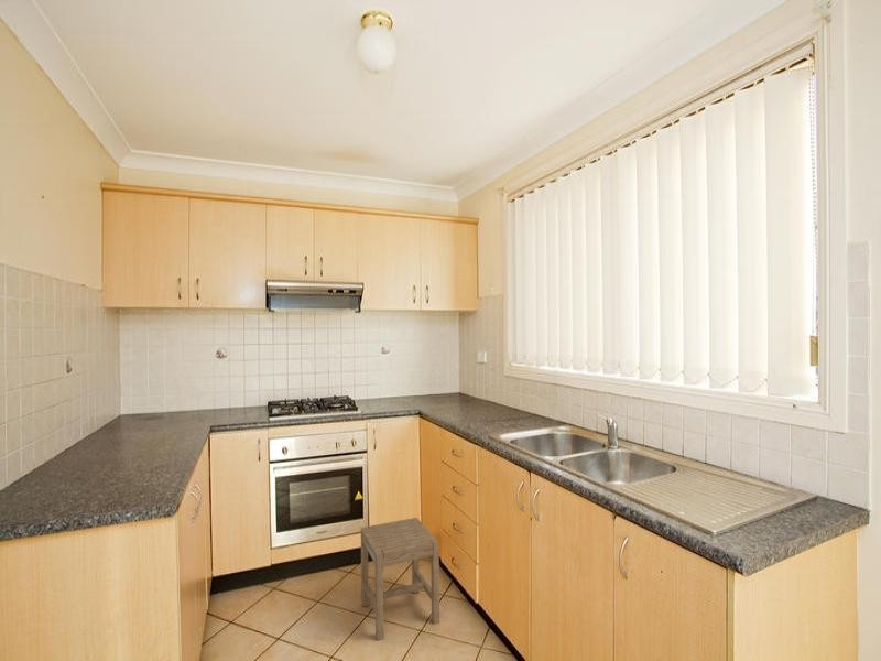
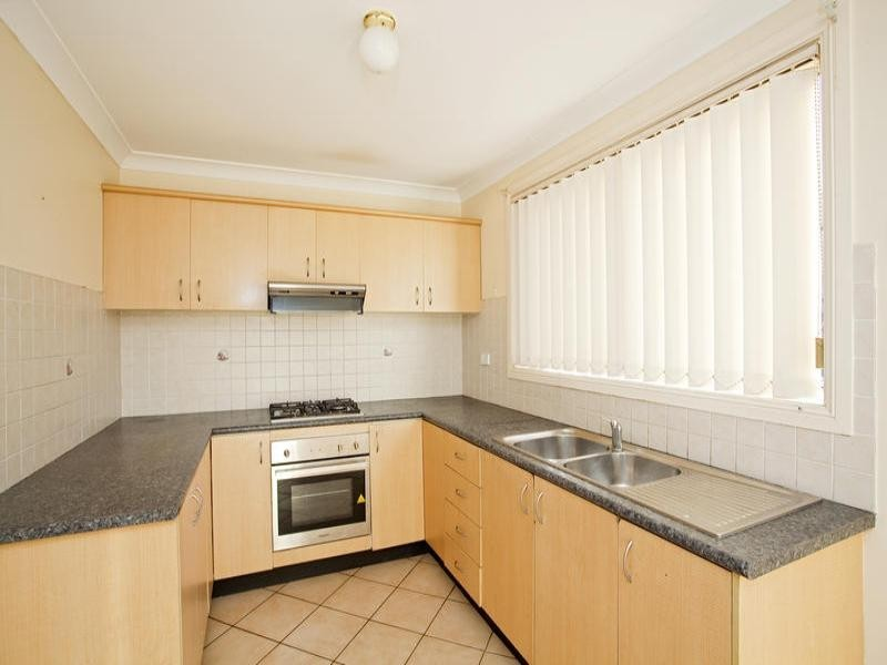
- stool (396, 563)
